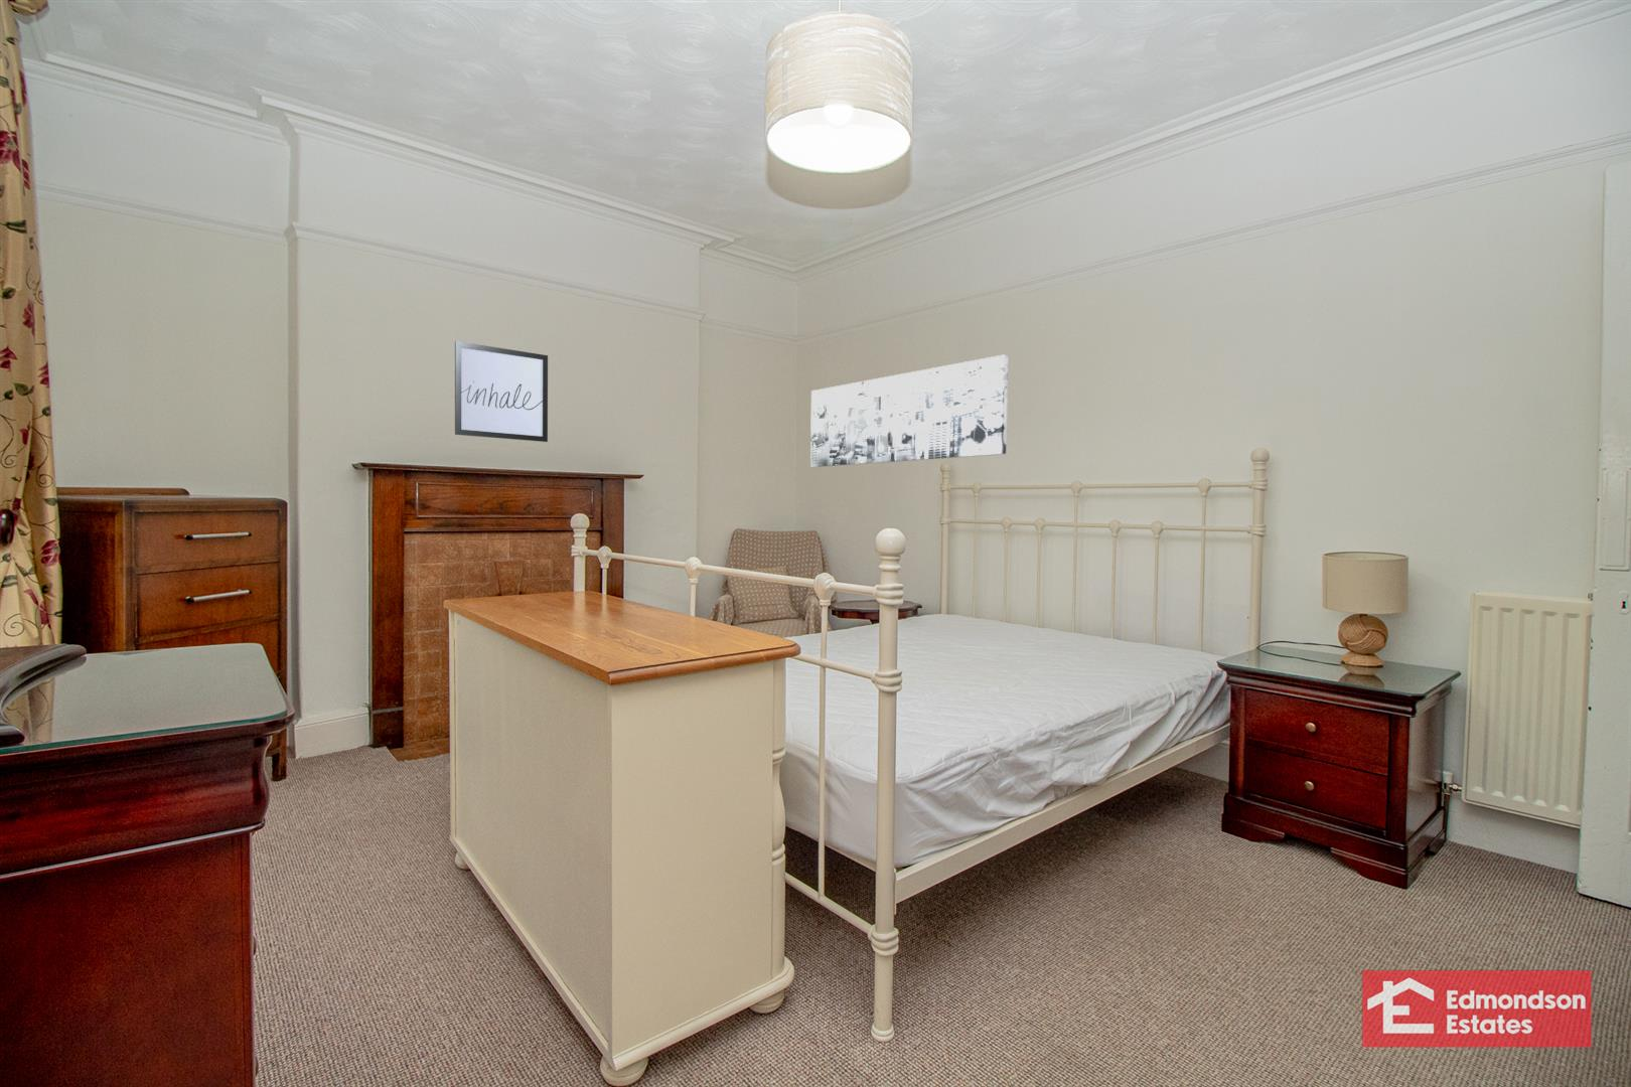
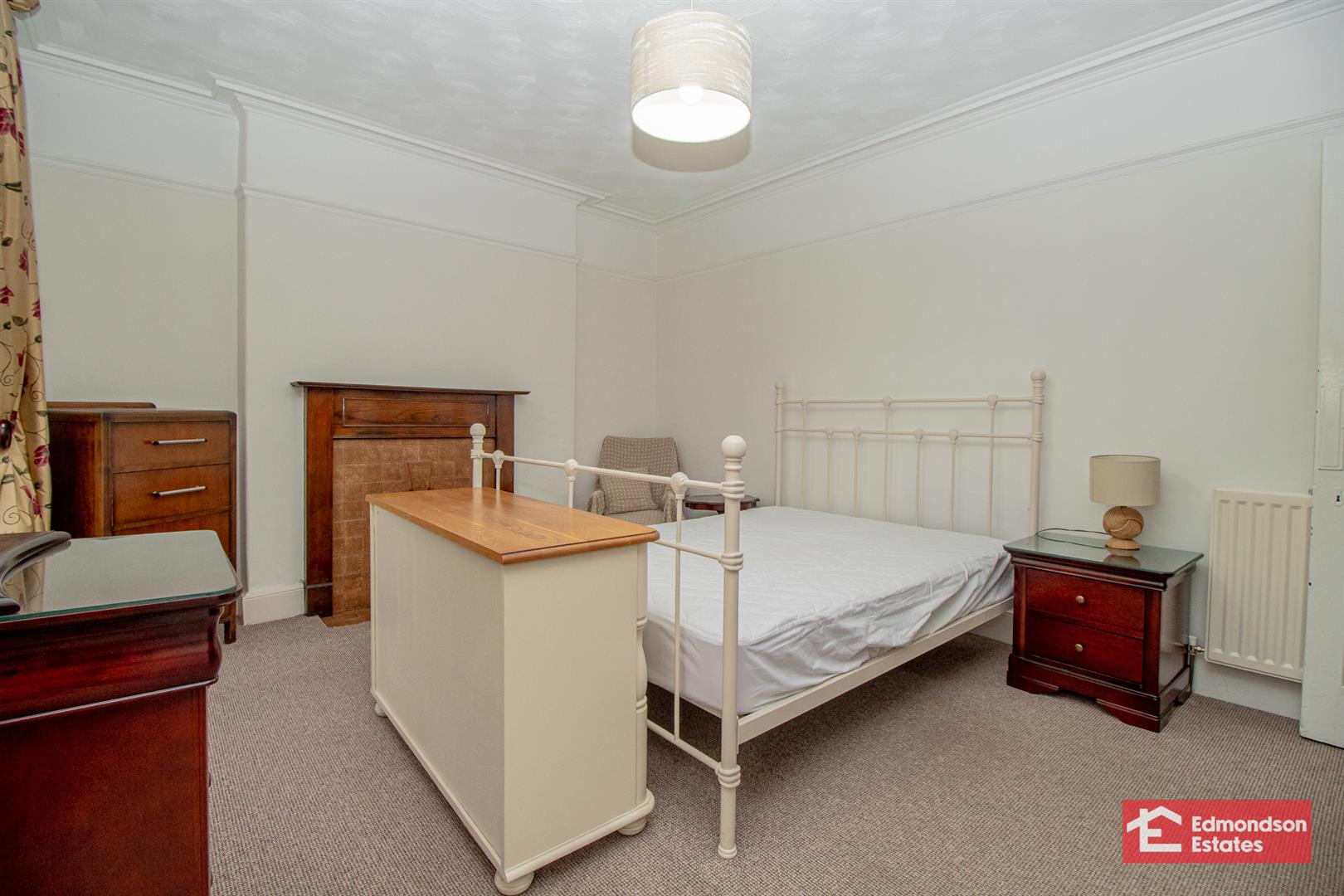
- wall art (502, 393)
- wall art (896, 417)
